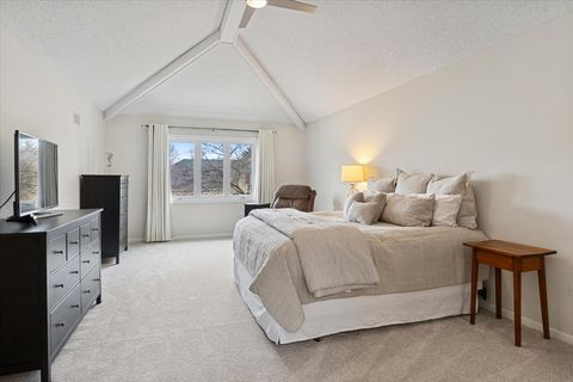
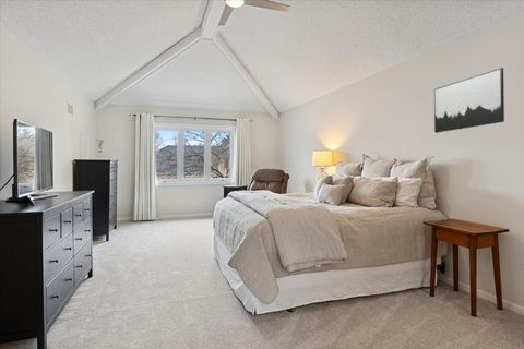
+ wall art (465, 104)
